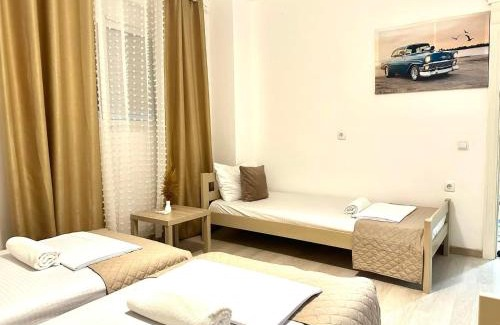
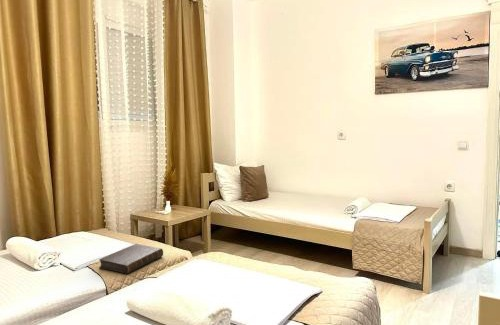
+ book (132, 257)
